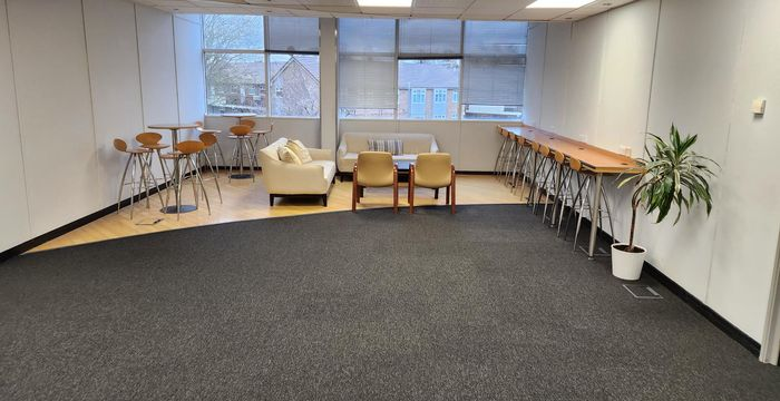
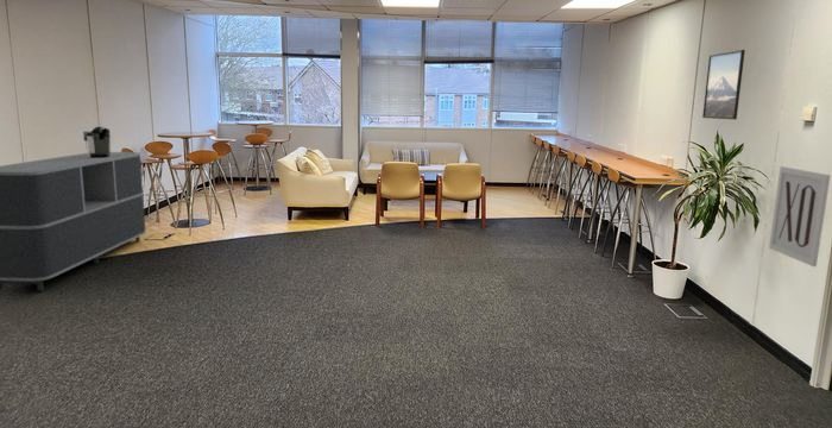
+ sideboard (74, 212)
+ wall art (796, 214)
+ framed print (721, 86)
+ coffee maker (94, 141)
